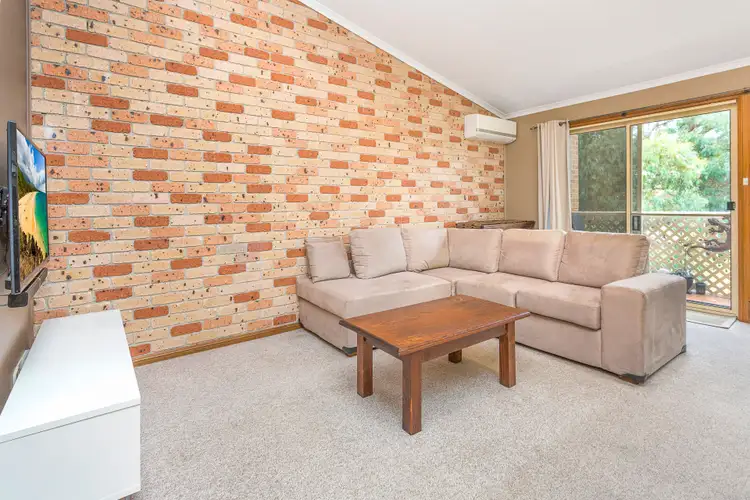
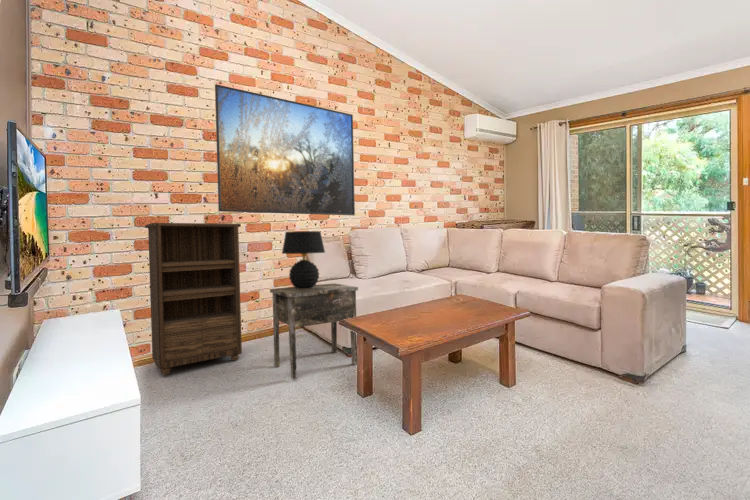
+ table lamp (303, 259)
+ side table (315, 324)
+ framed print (293, 157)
+ bookshelf (195, 294)
